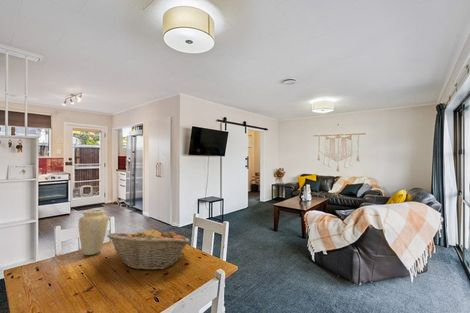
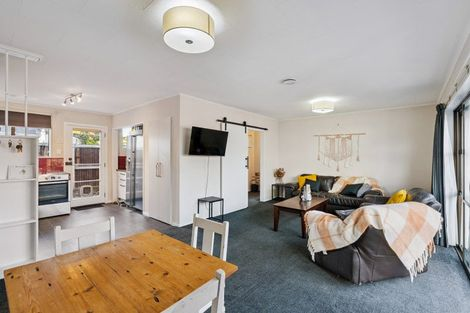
- fruit basket (149, 243)
- vase (93, 231)
